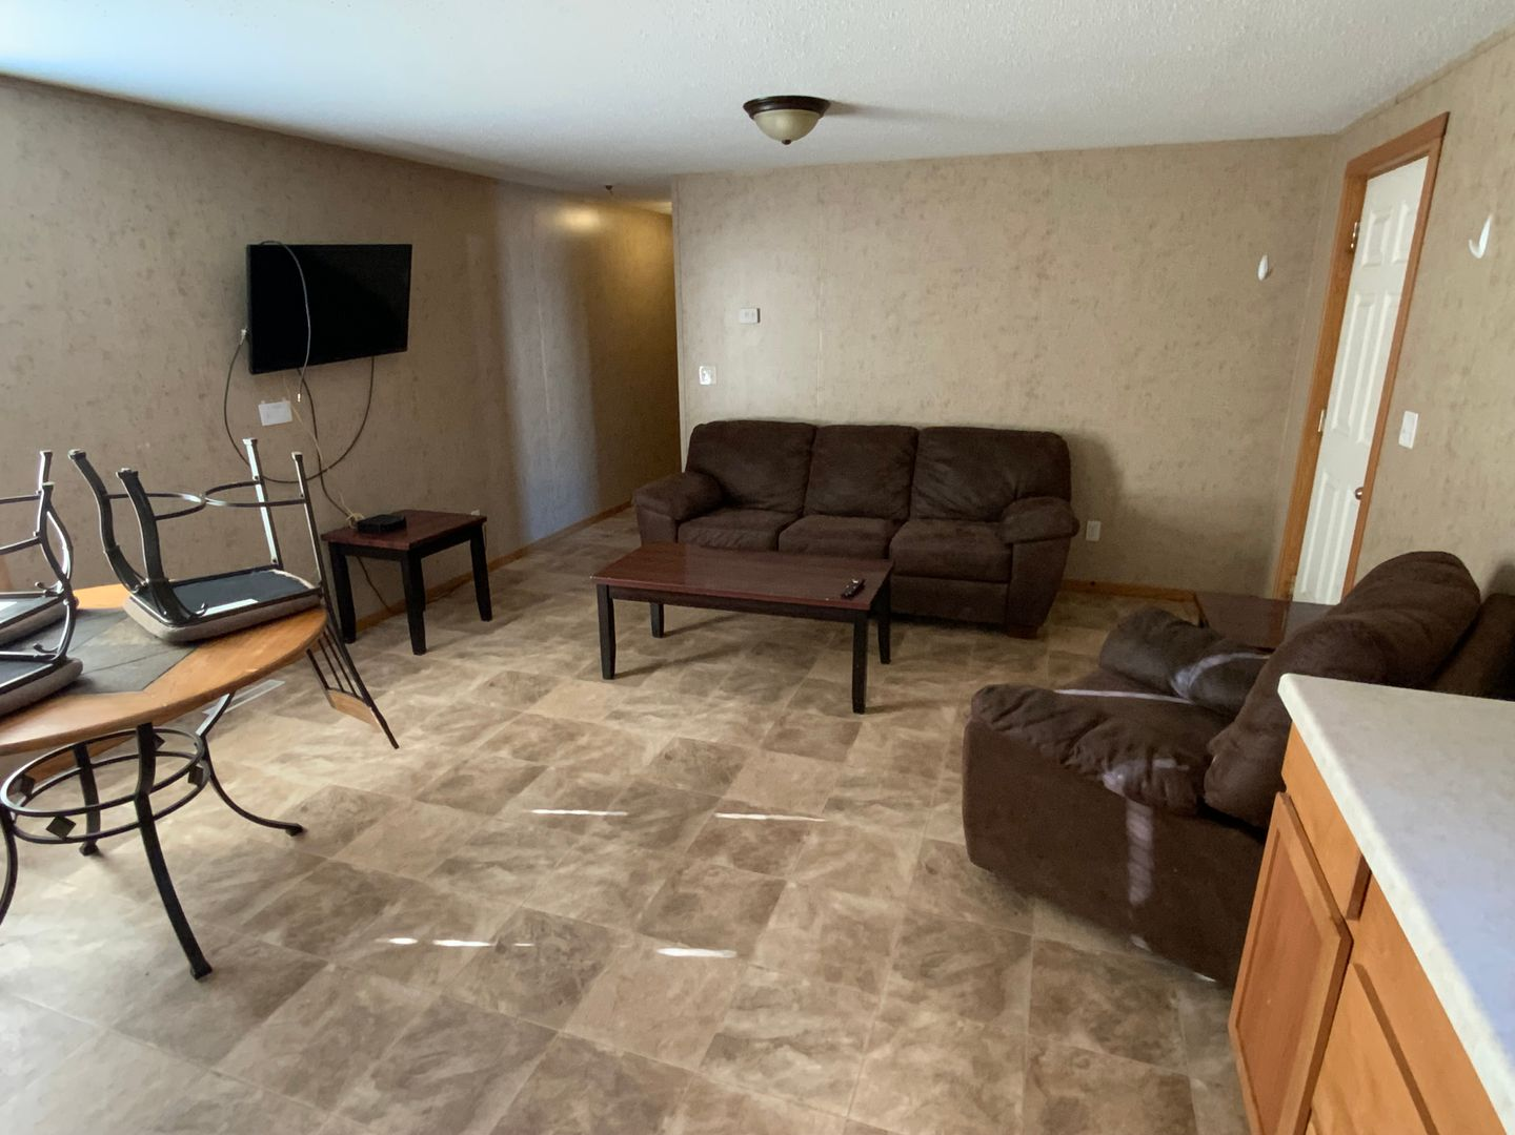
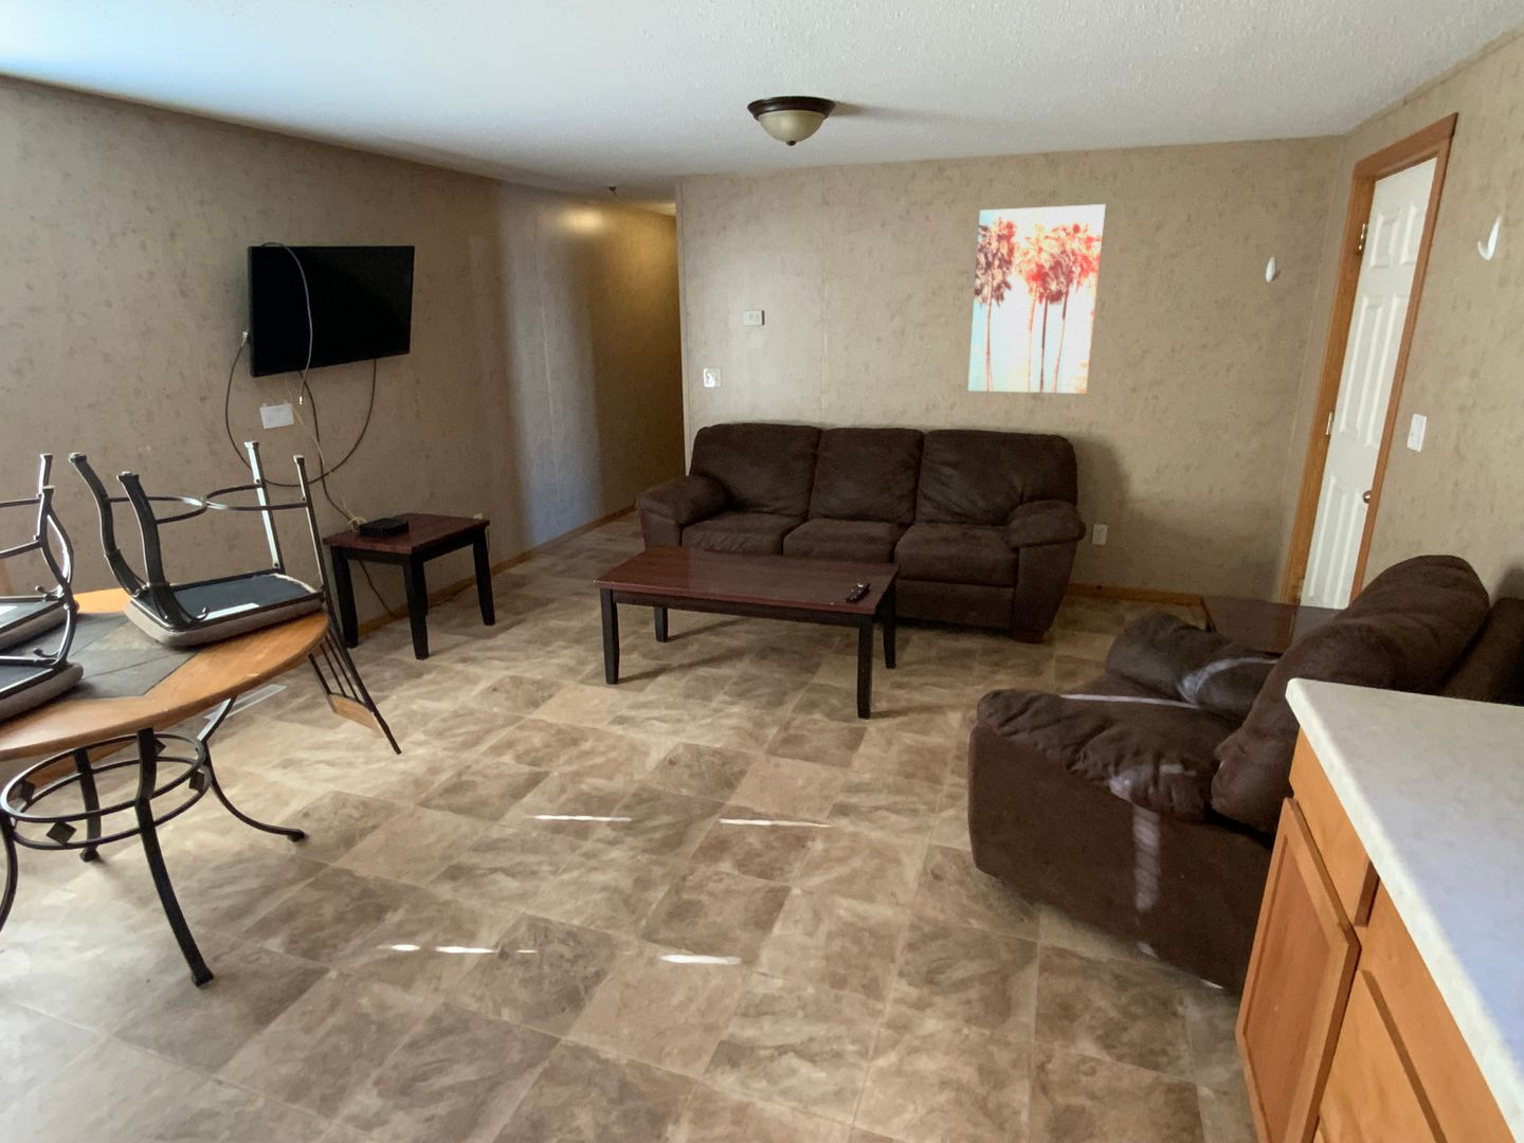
+ wall art (1033, 301)
